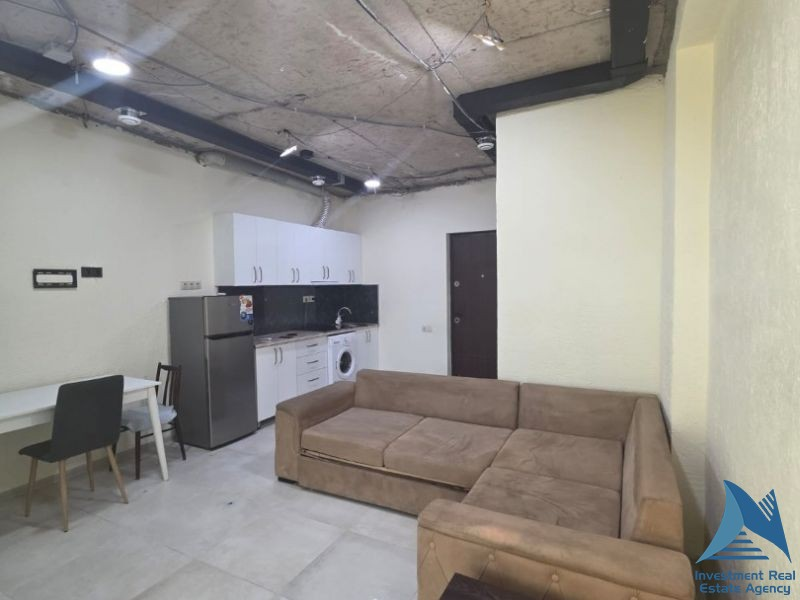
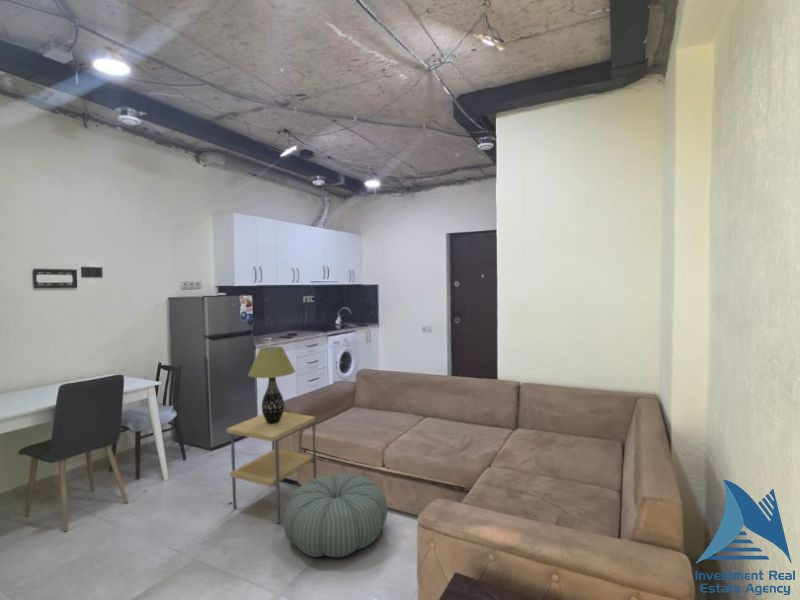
+ table lamp (272, 385)
+ pouf (336, 511)
+ side table (273, 462)
